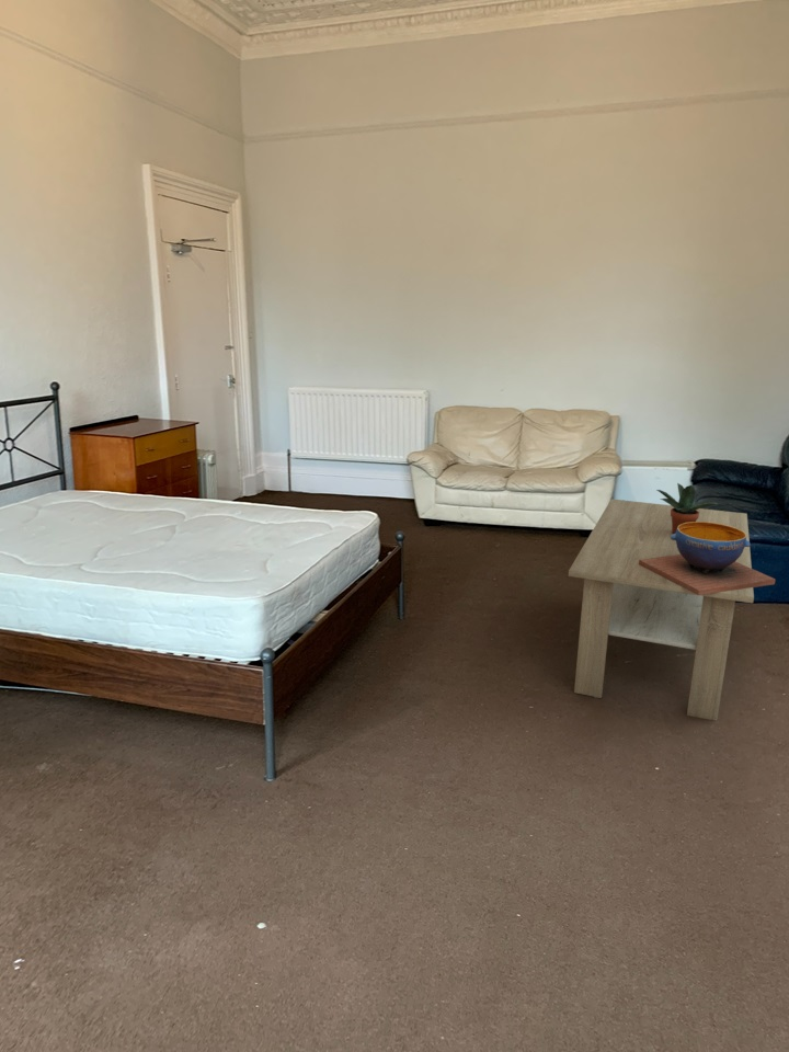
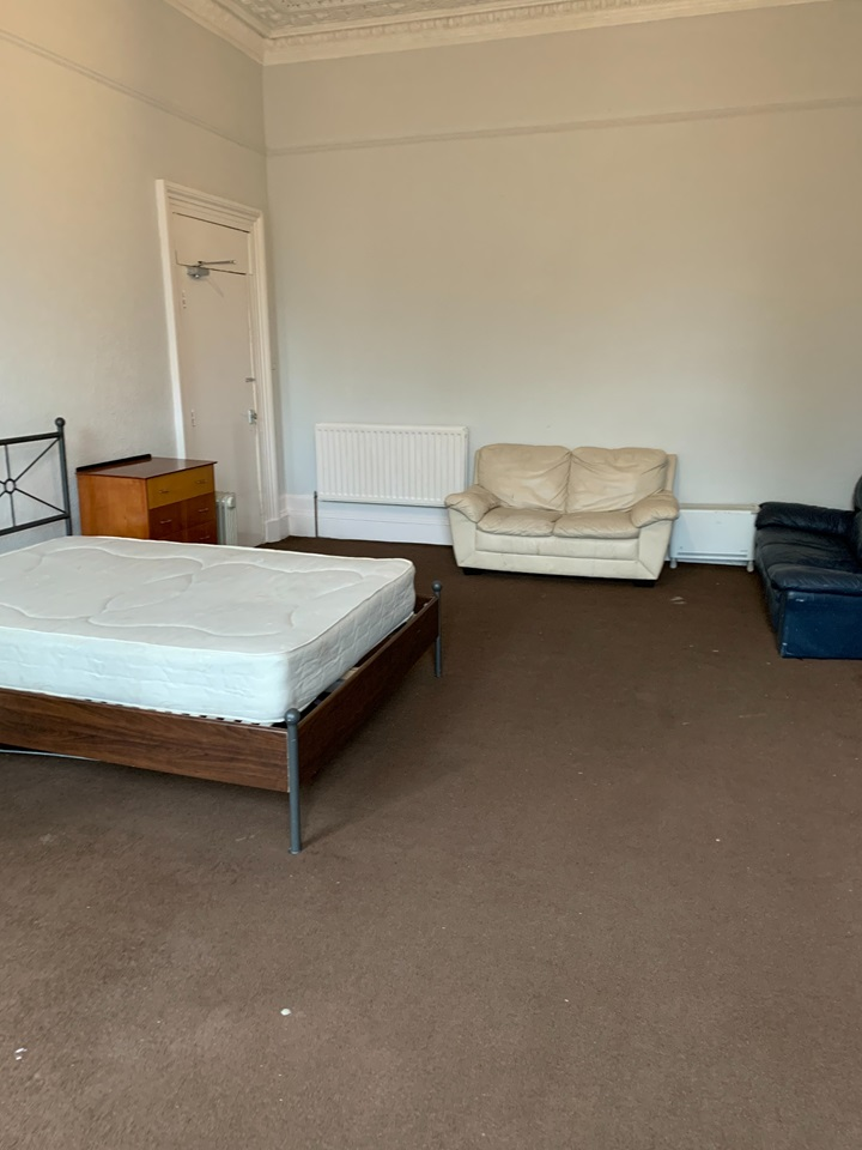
- coffee table (661, 596)
- potted plant (685, 506)
- decorative bowl (707, 551)
